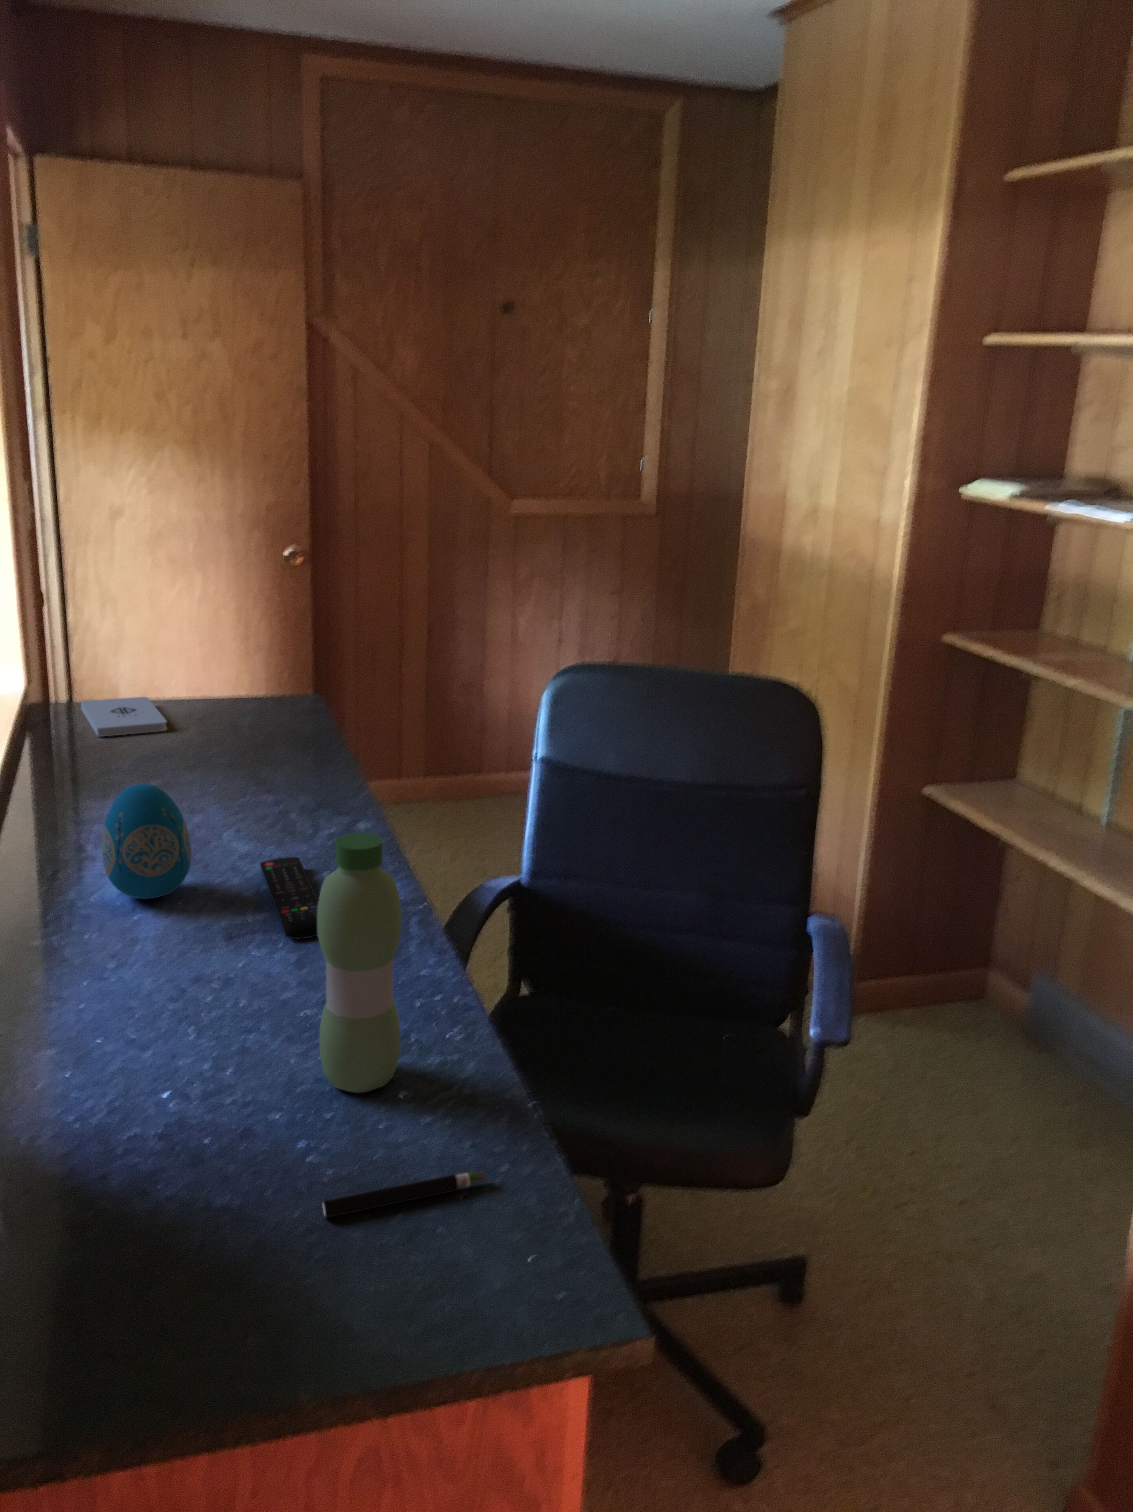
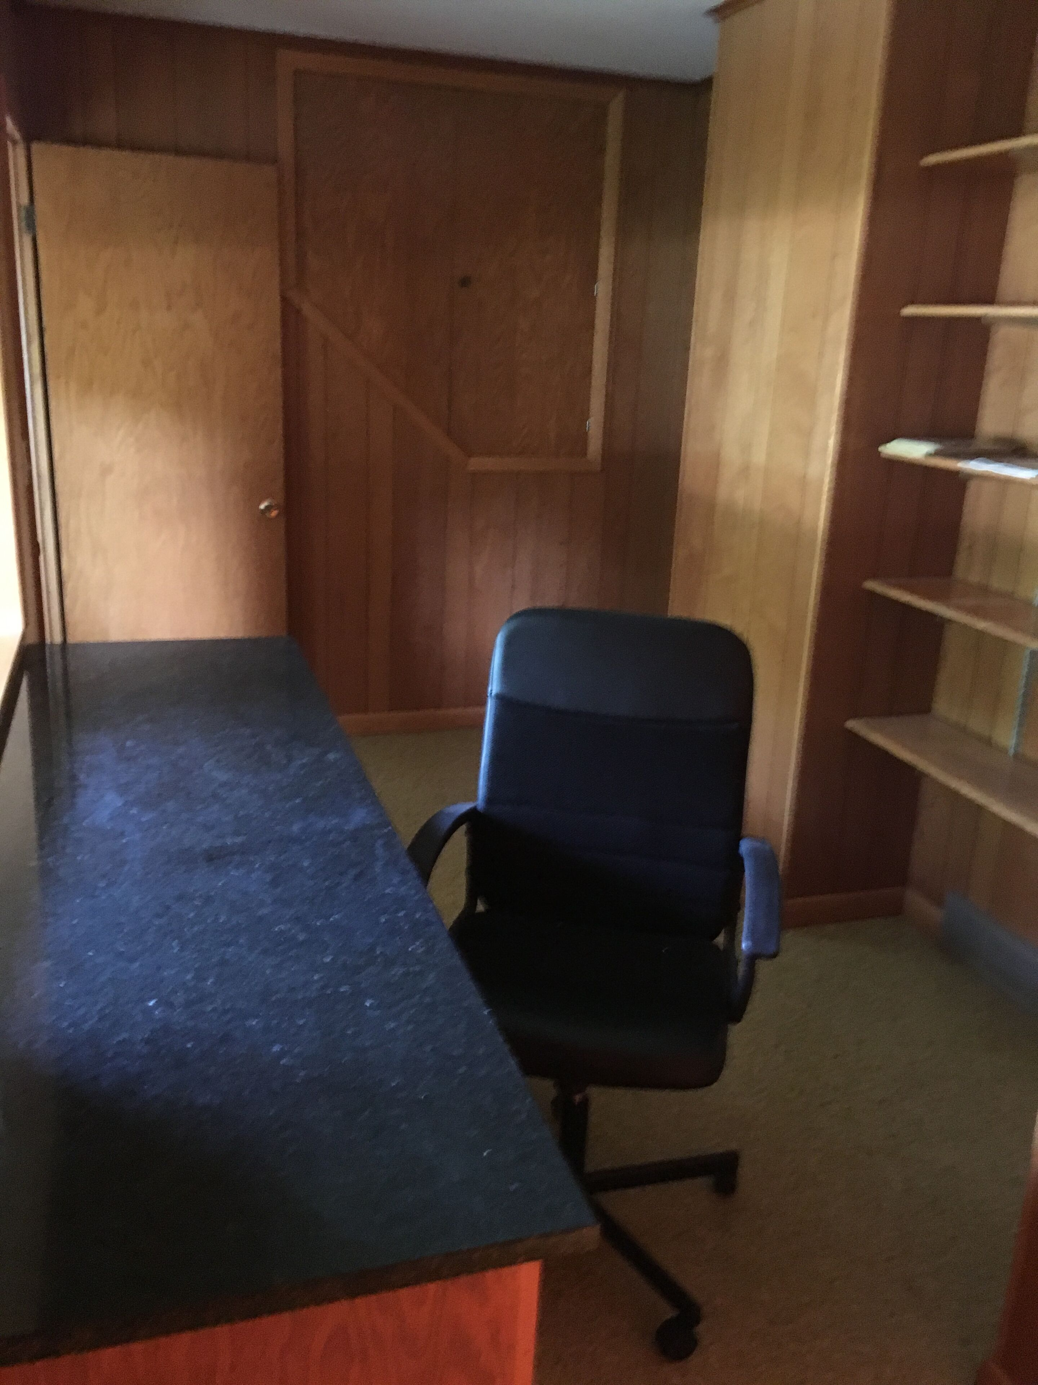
- decorative egg (146, 842)
- notepad (123, 716)
- electrical cable (406, 1192)
- water bottle (359, 963)
- remote control (293, 895)
